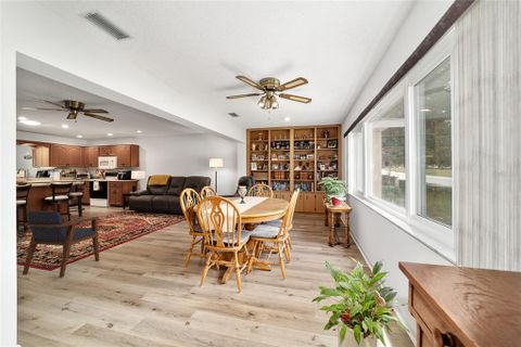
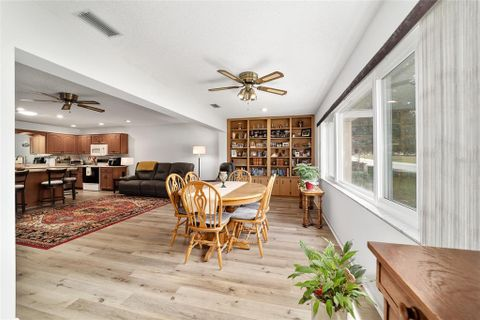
- armchair (63, 237)
